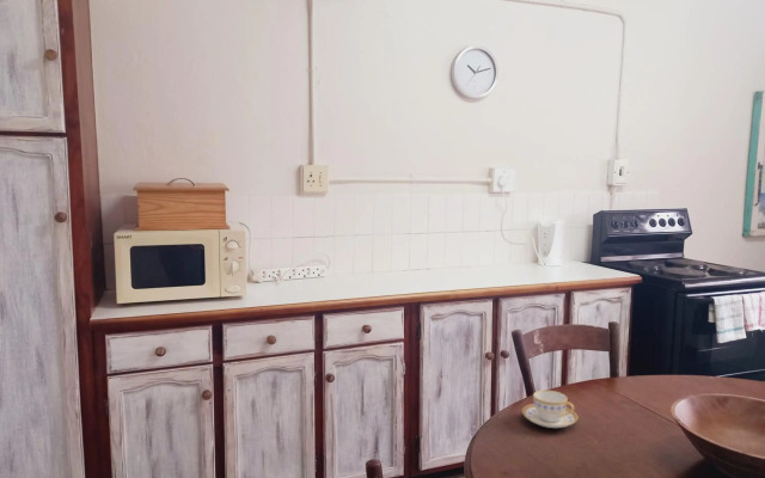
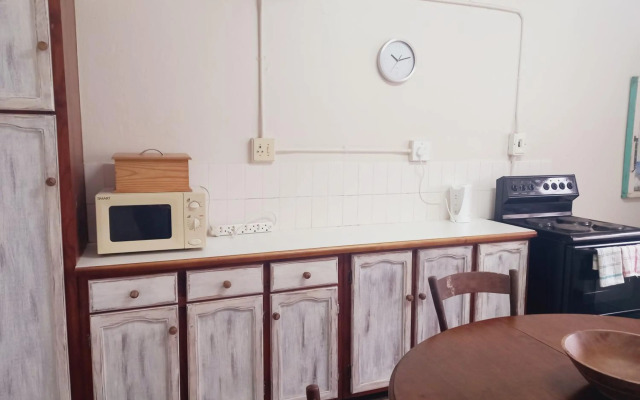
- teacup (549, 409)
